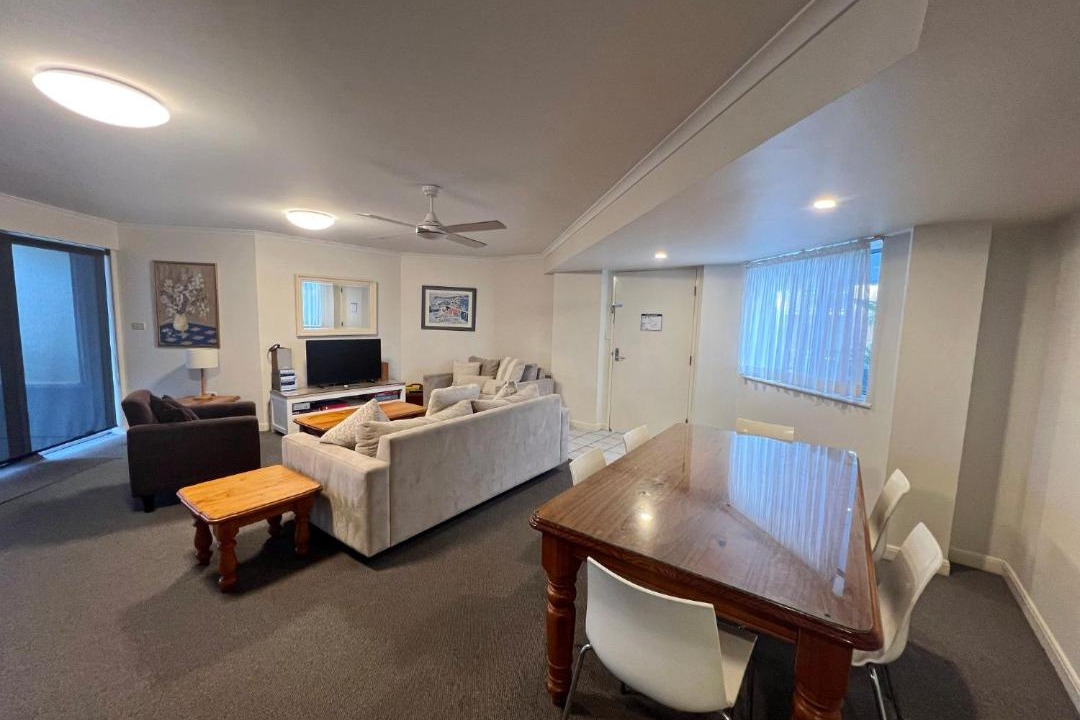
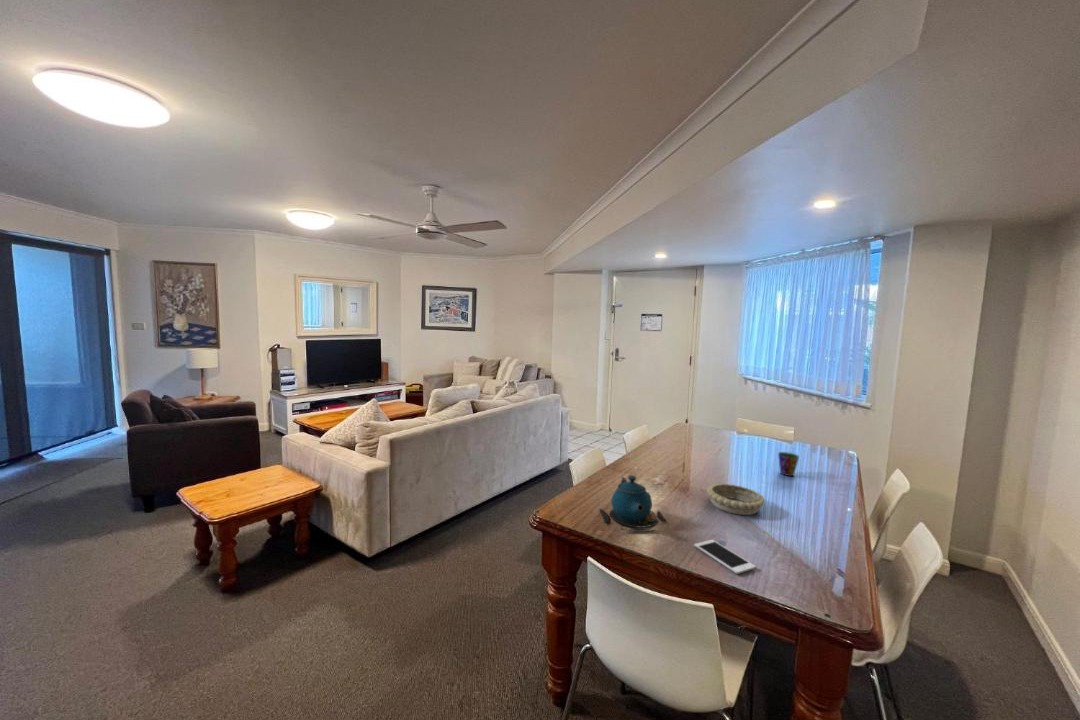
+ teapot (633, 496)
+ decorative bowl (734, 498)
+ cup (787, 465)
+ cell phone (723, 555)
